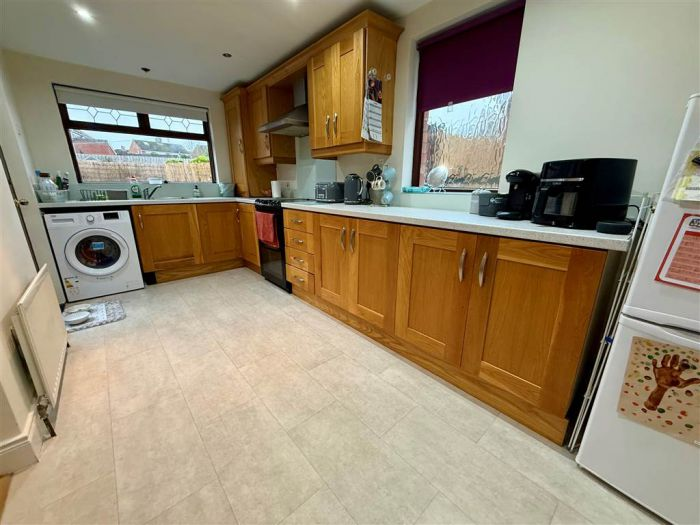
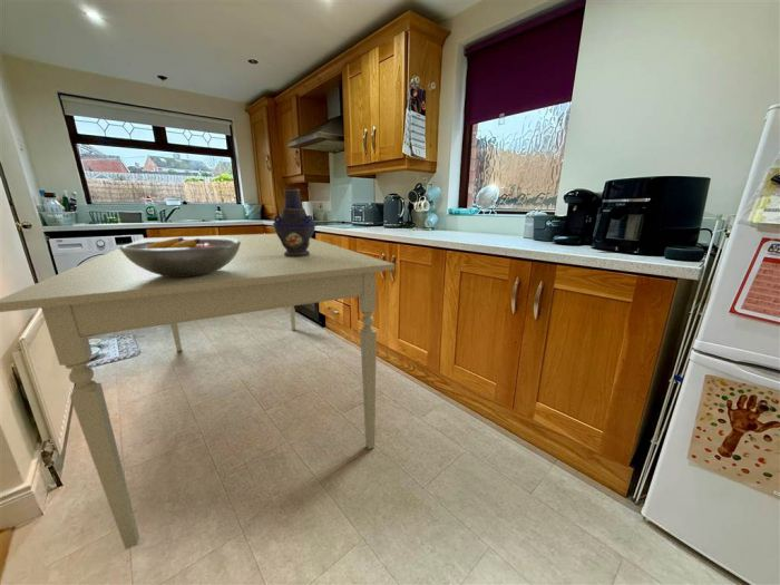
+ fruit bowl (186, 253)
+ vase (294, 222)
+ dining table (240, 313)
